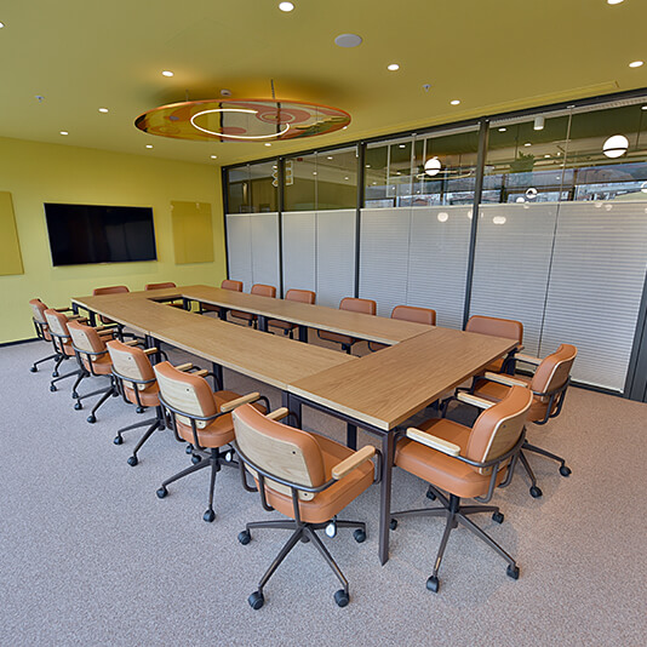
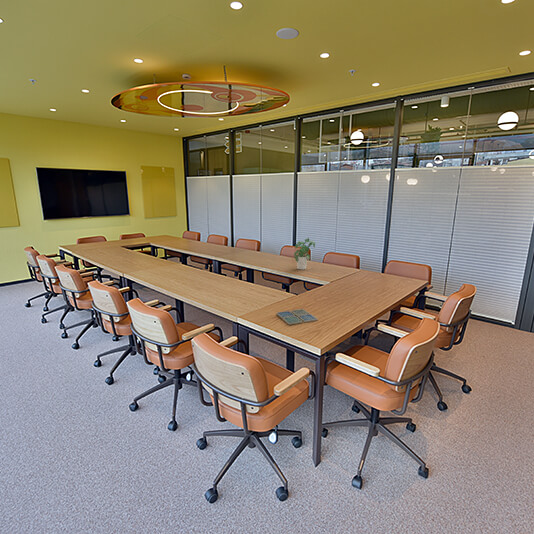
+ drink coaster (296, 315)
+ potted plant (304, 253)
